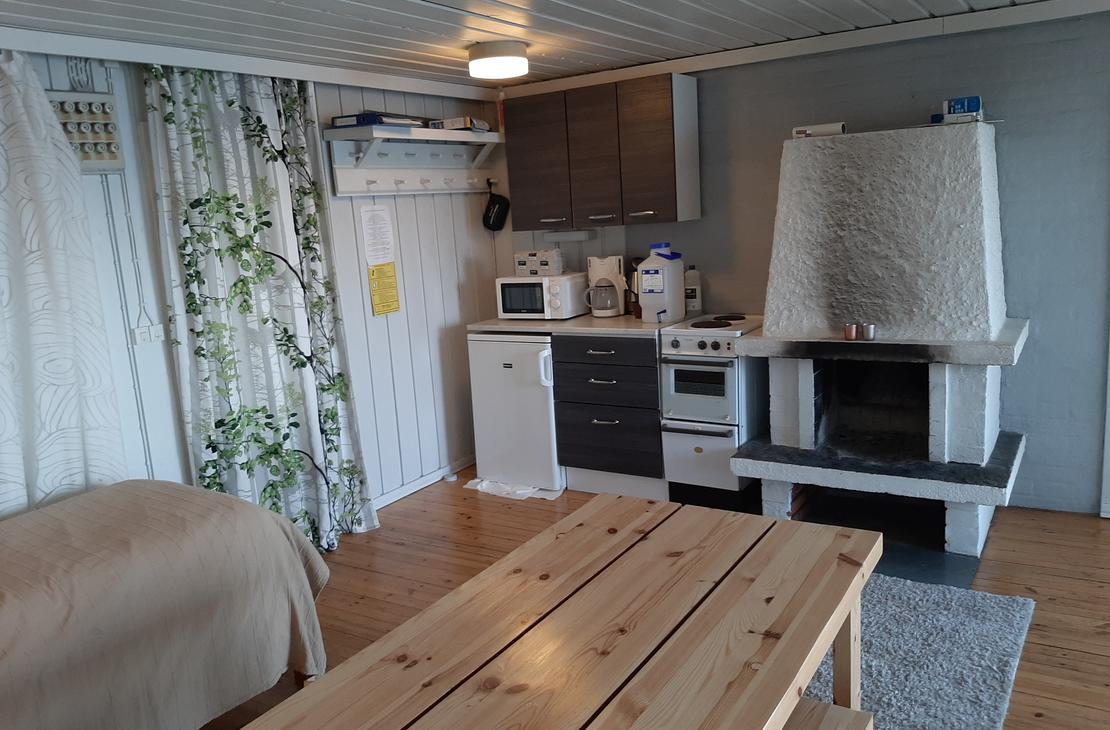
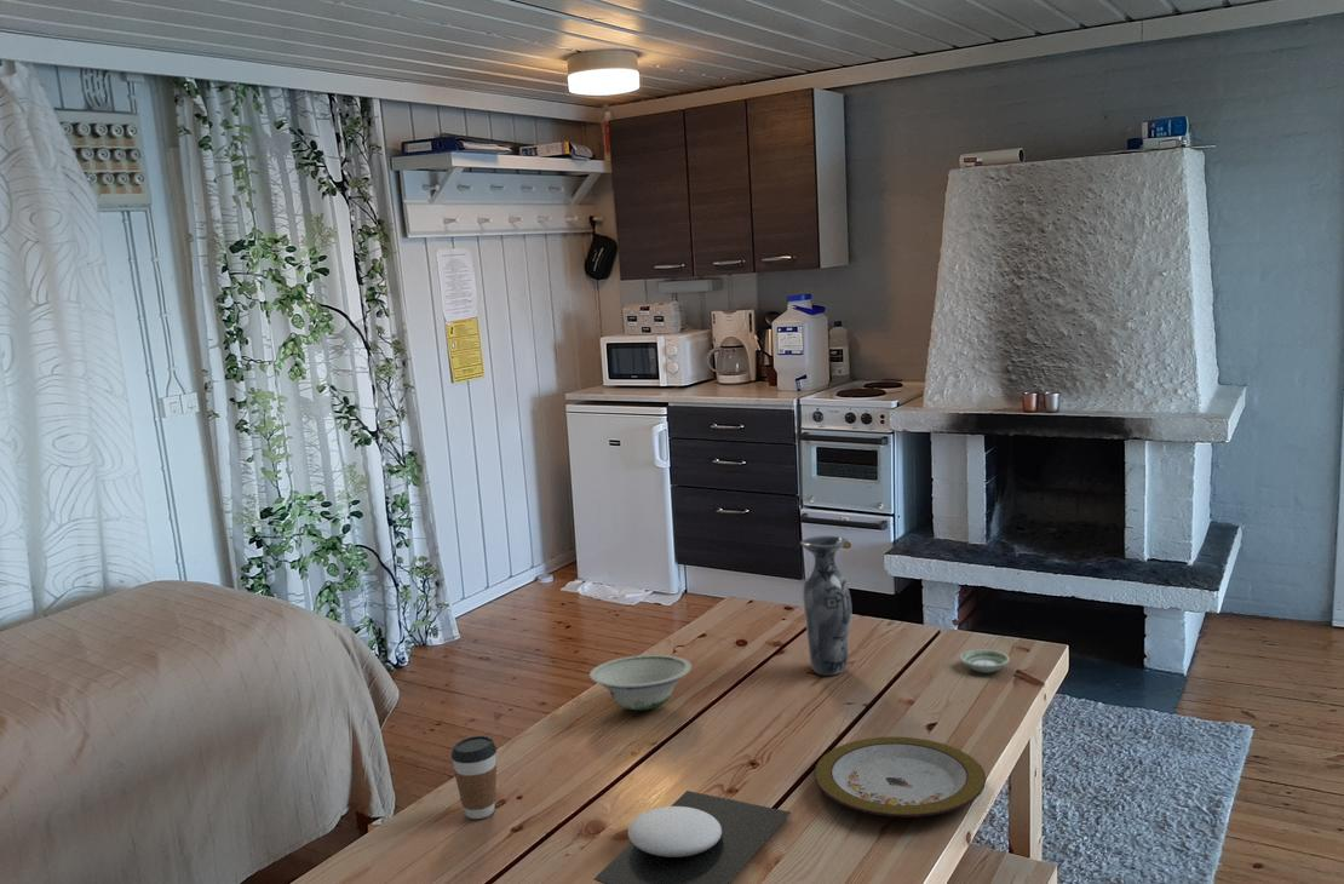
+ saucer (984, 662)
+ vase (826, 607)
+ plate (671, 827)
+ coffee cup (476, 777)
+ bowl (642, 687)
+ plate (898, 779)
